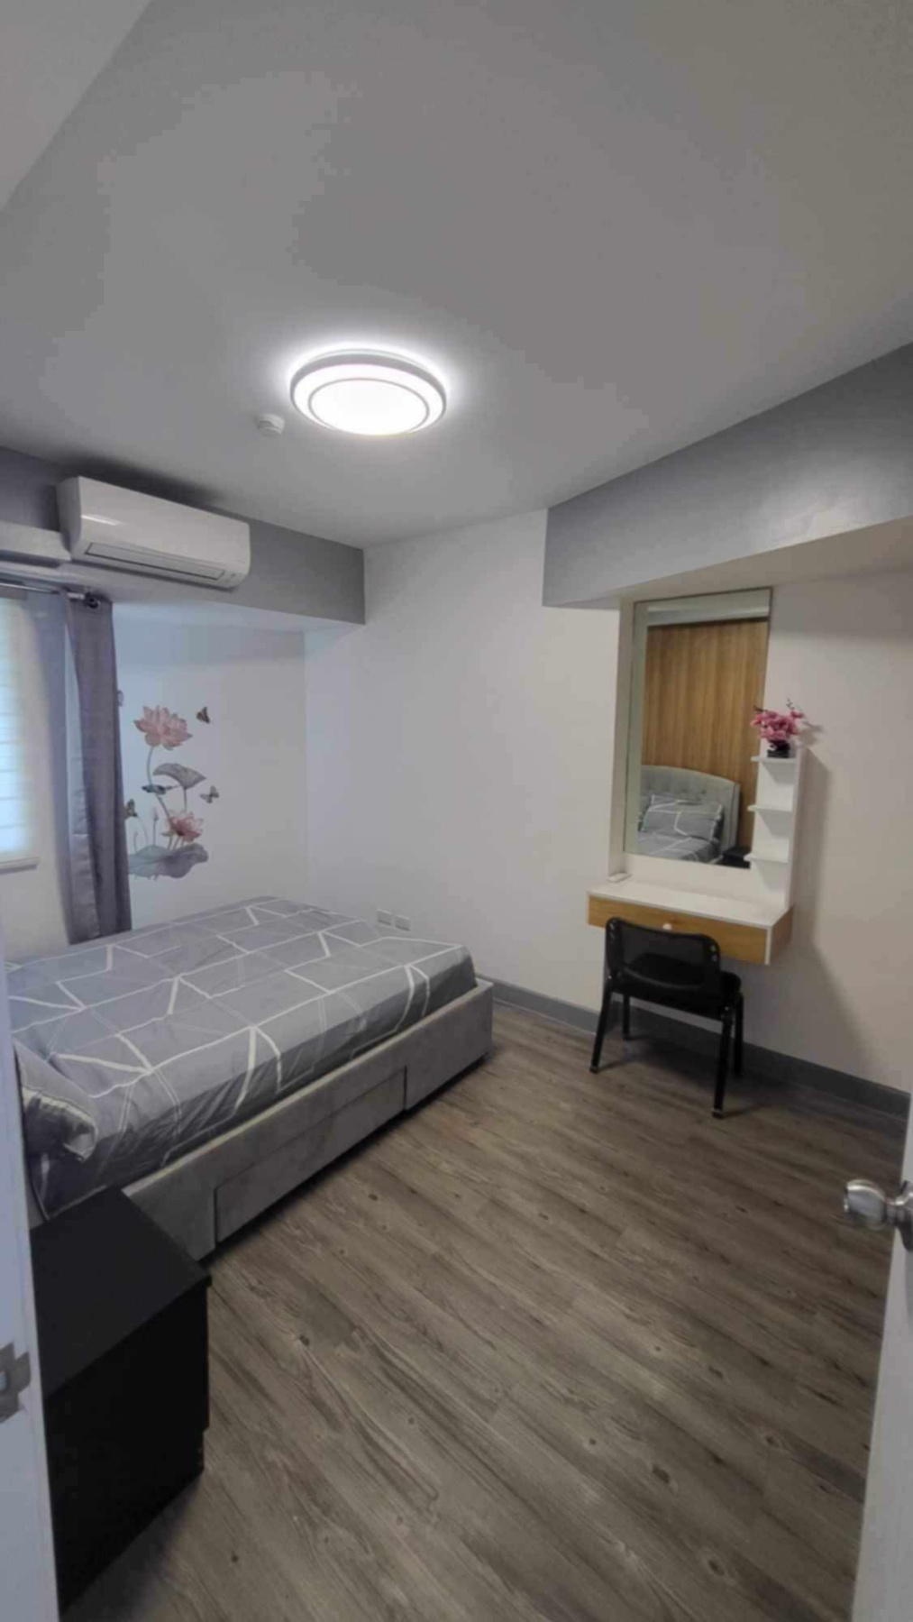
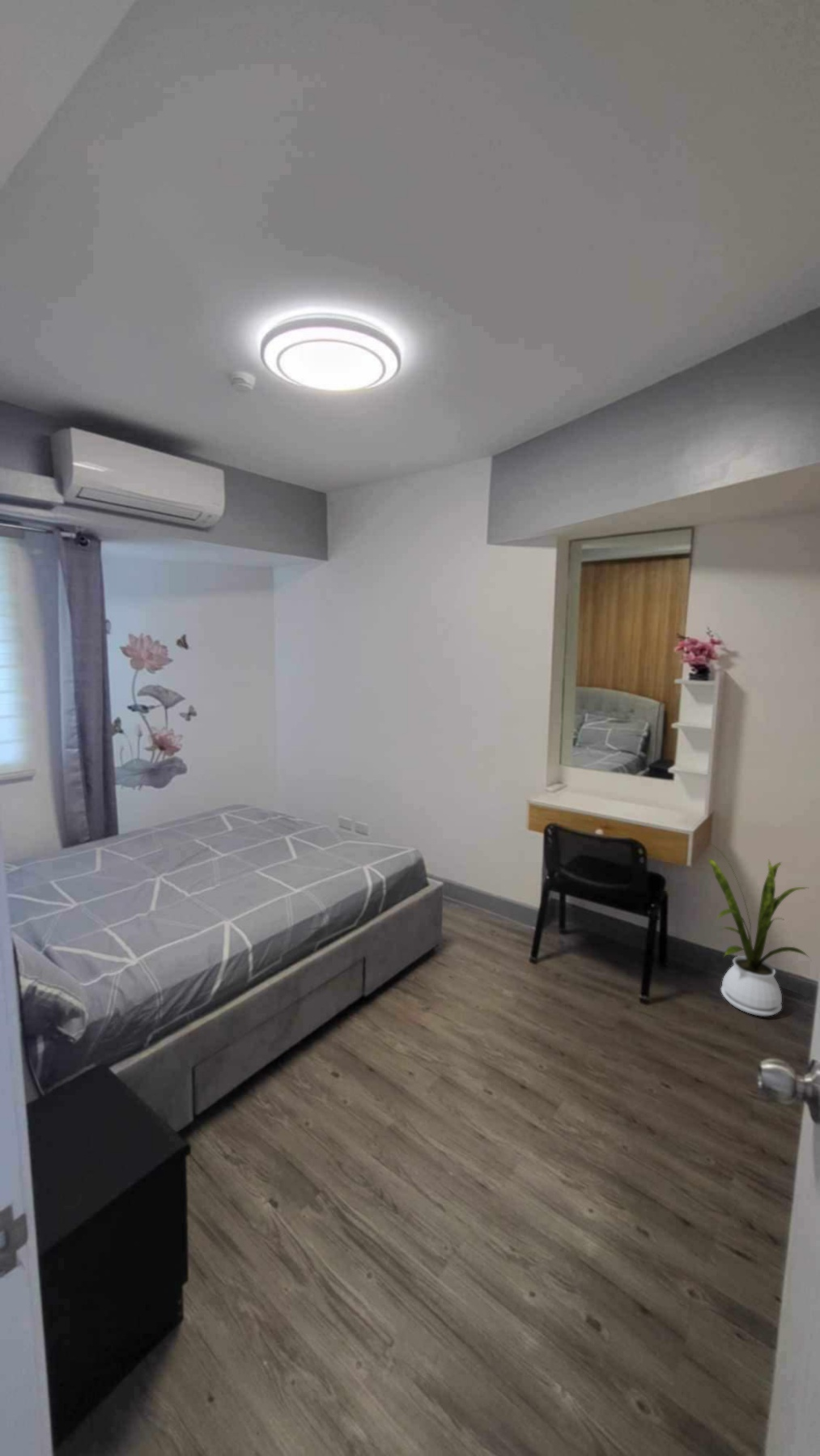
+ house plant (750, 925)
